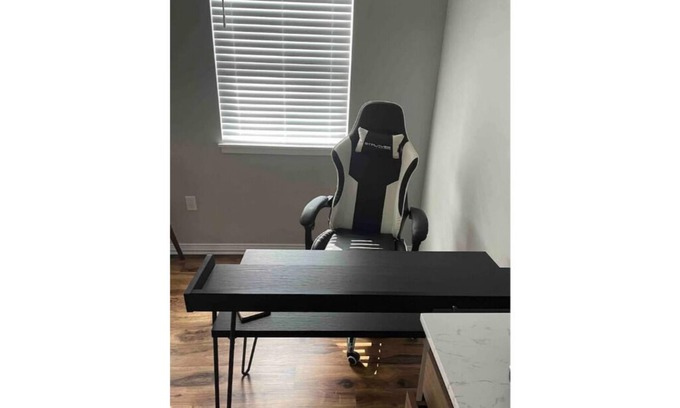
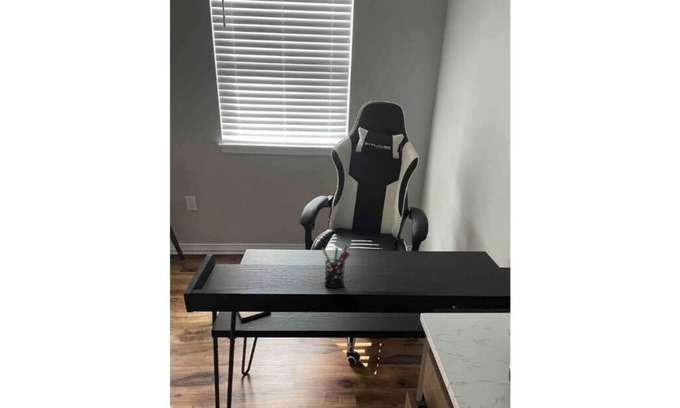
+ pen holder (336, 264)
